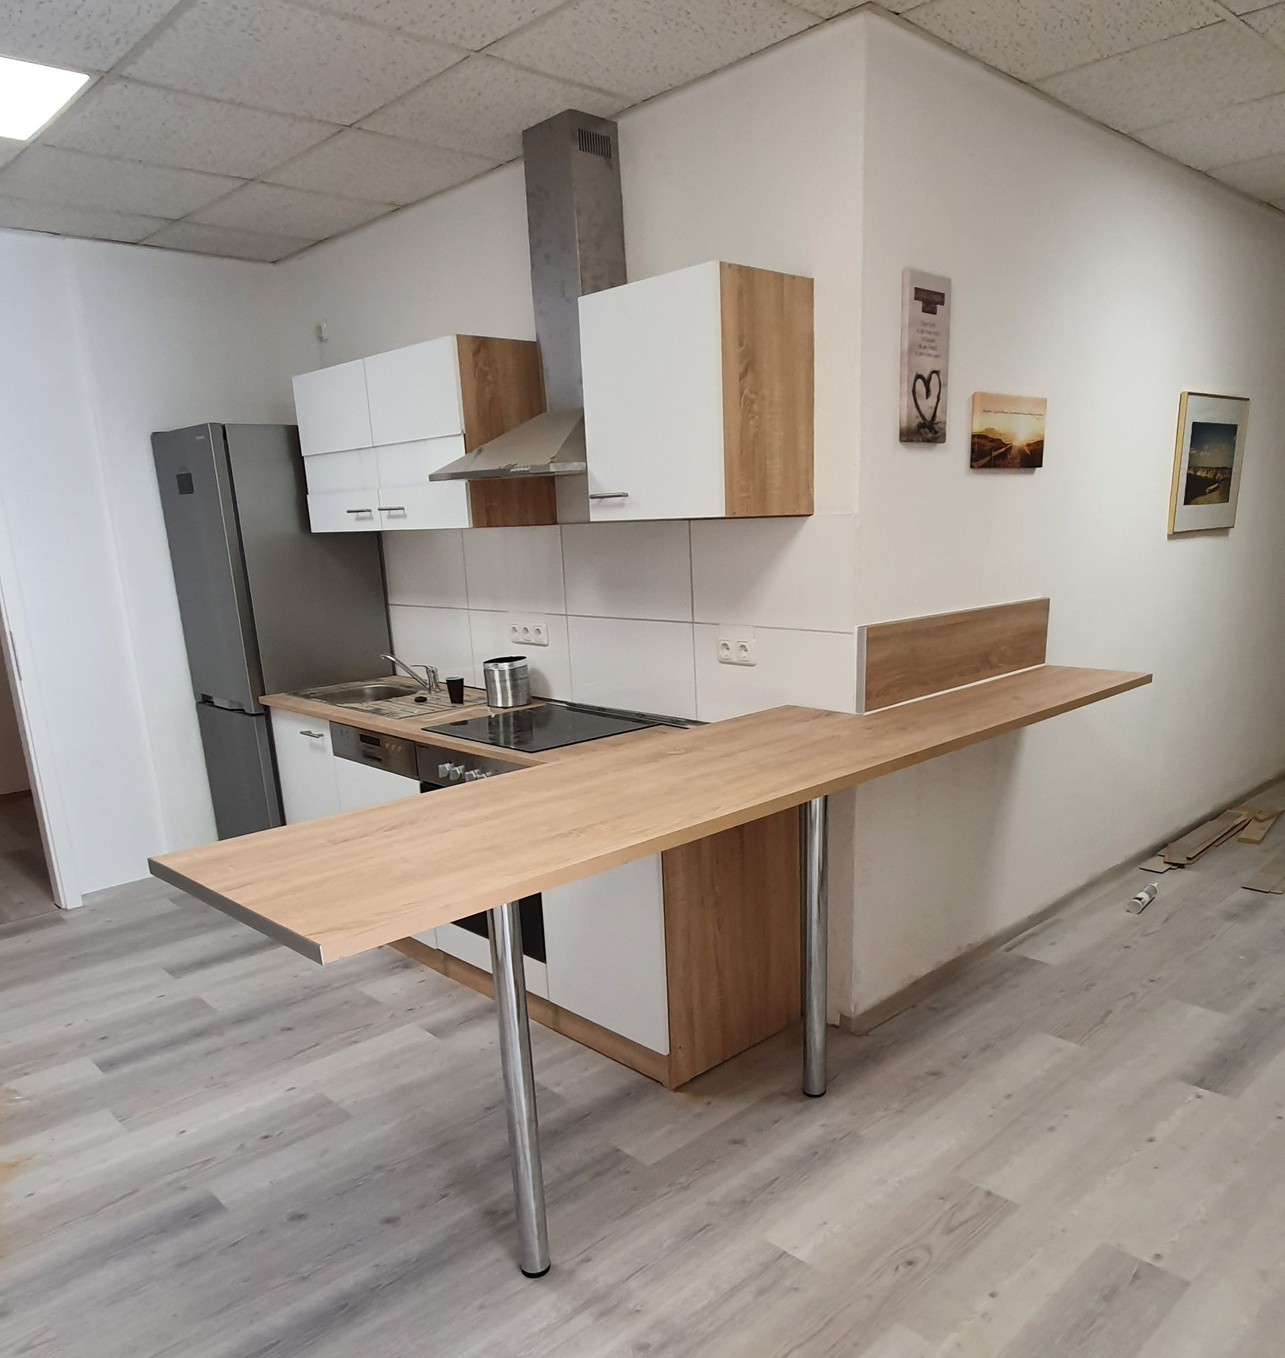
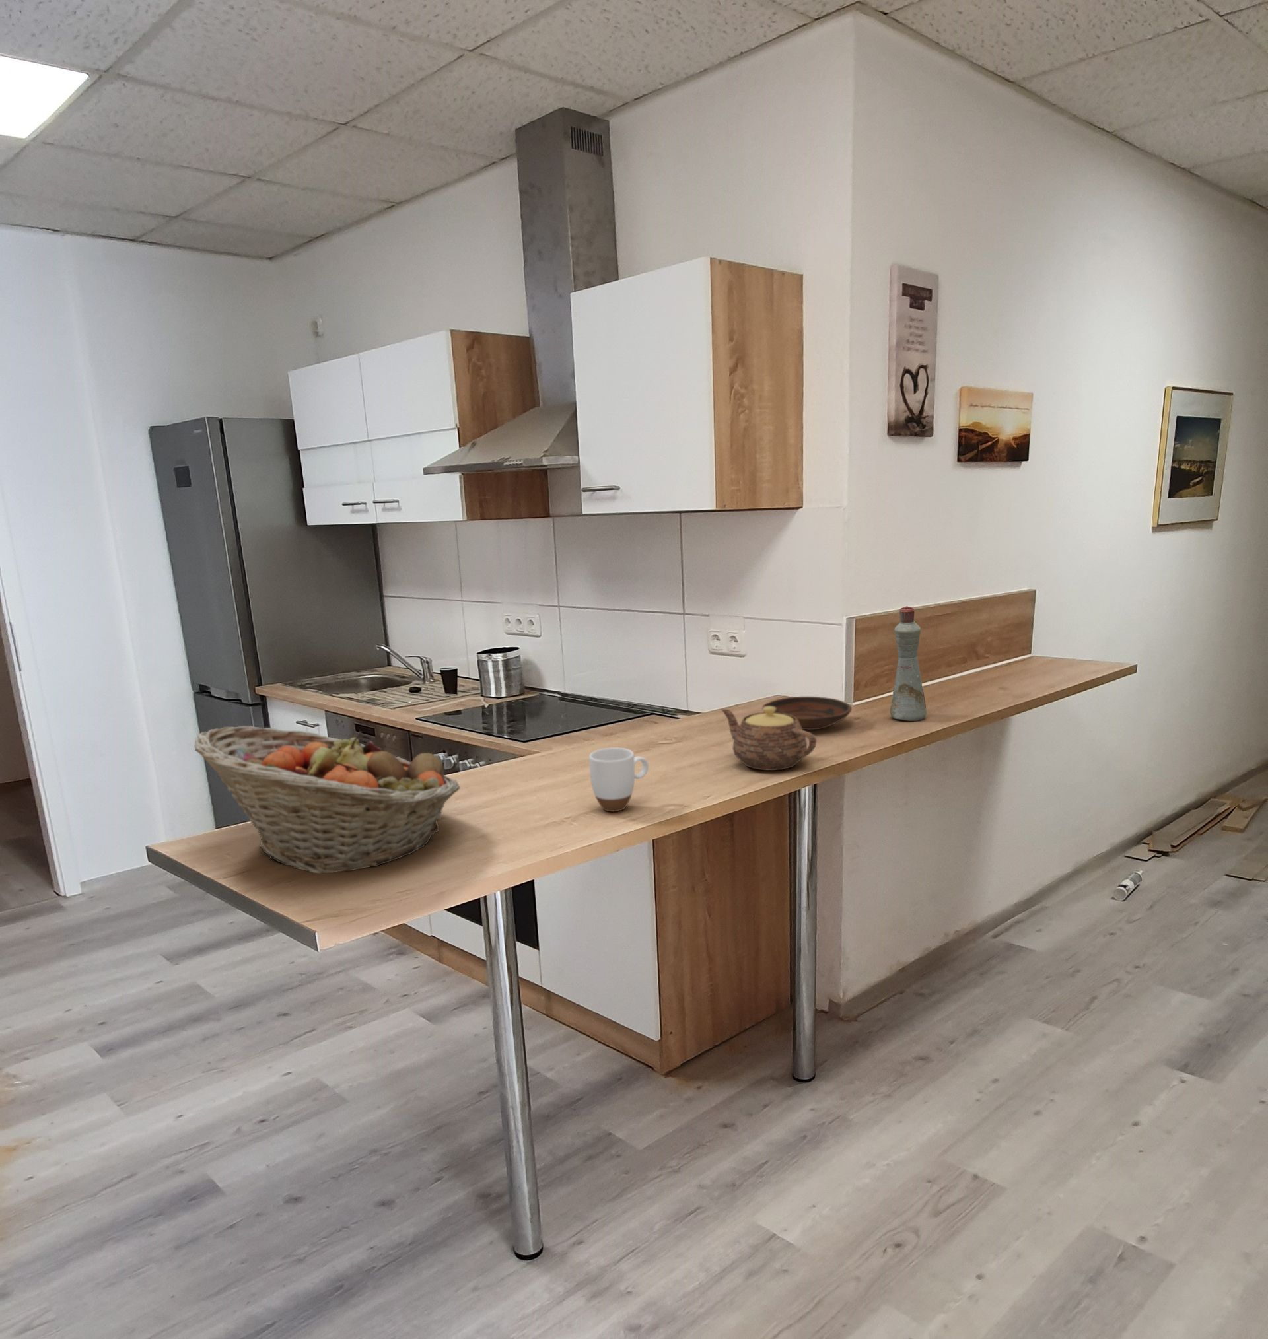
+ teapot (766, 734)
+ mug (621, 778)
+ bowl (807, 715)
+ bottle (909, 661)
+ fruit basket (330, 783)
